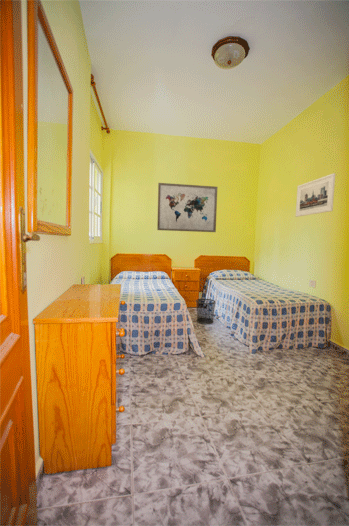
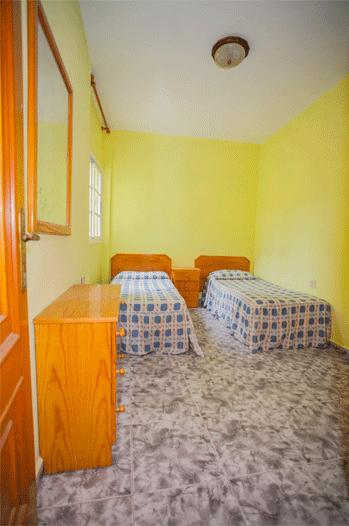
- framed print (313, 197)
- wall art (187, 208)
- waste bin (205, 311)
